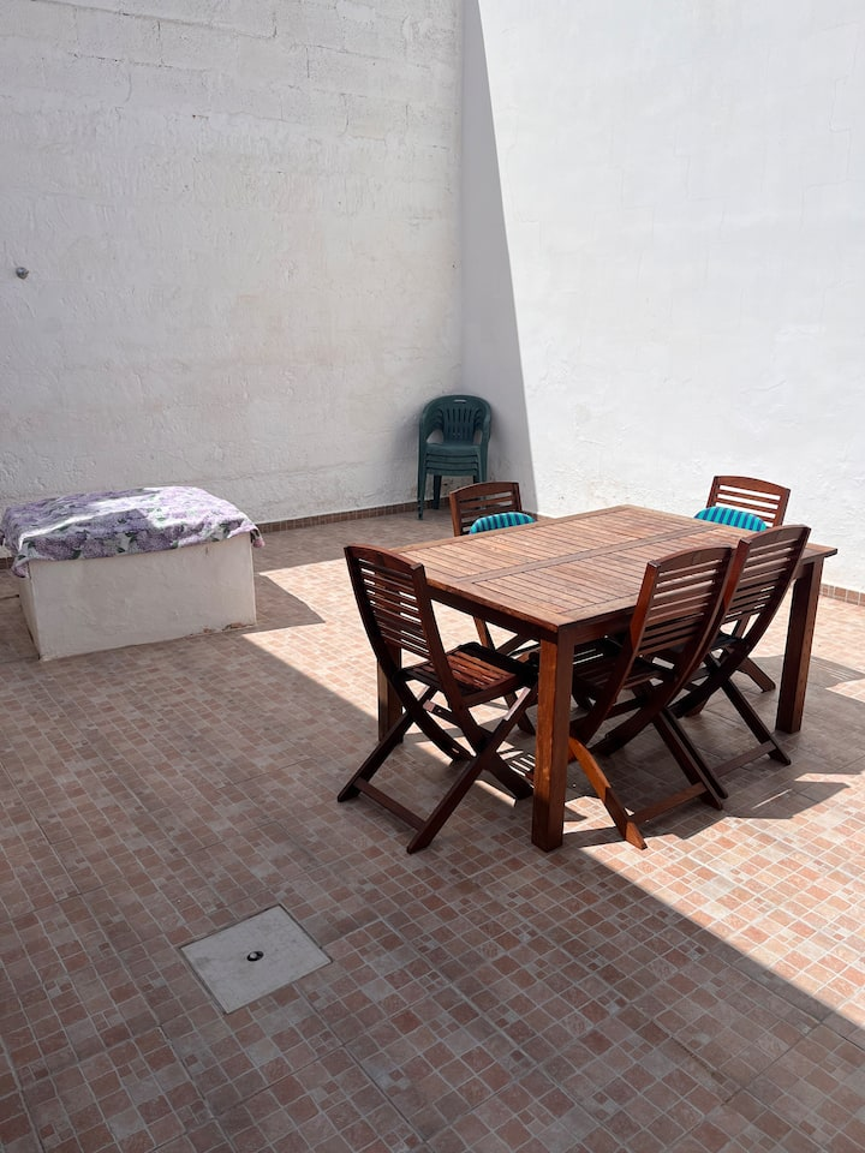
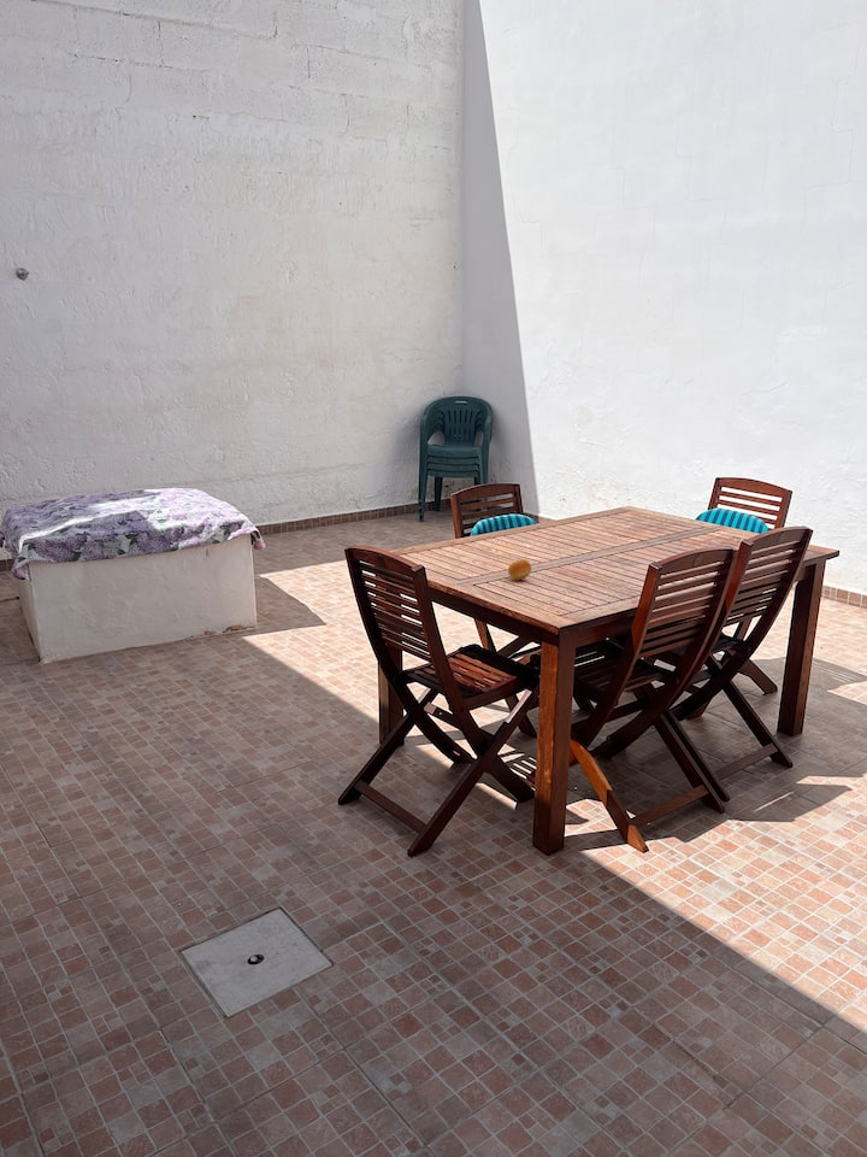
+ fruit (519, 569)
